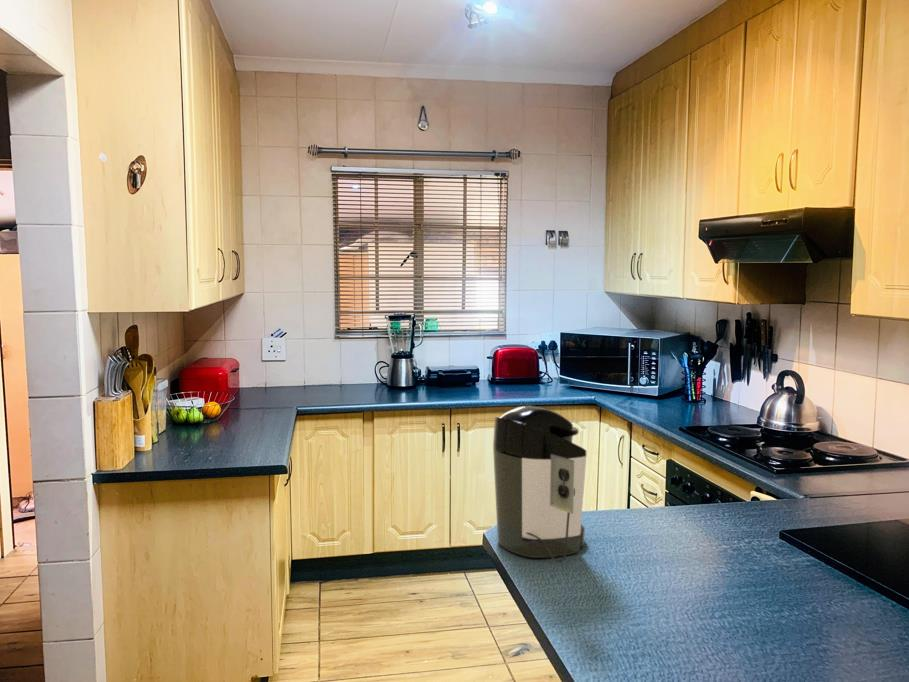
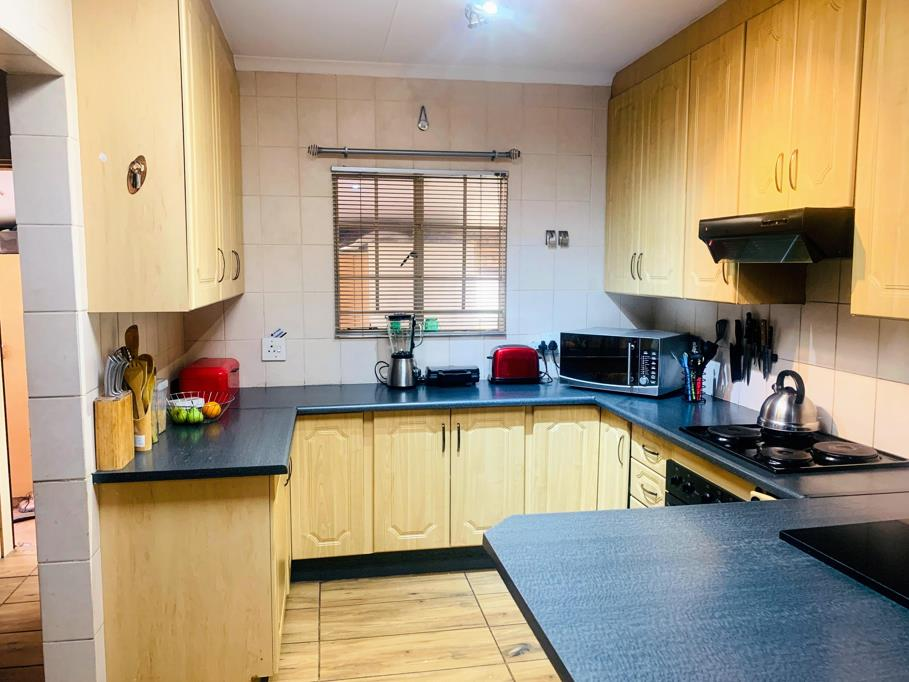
- coffee maker (555, 482)
